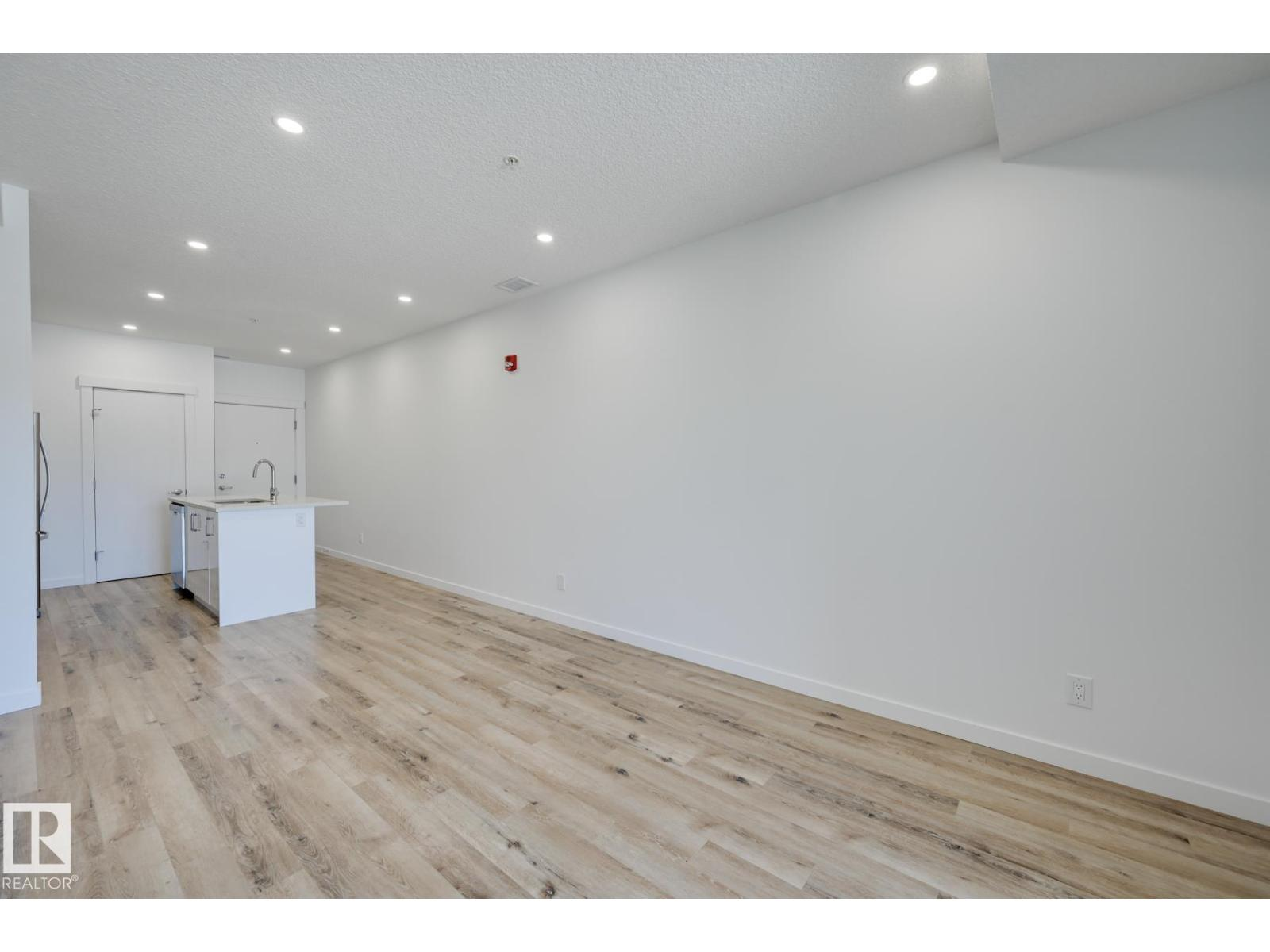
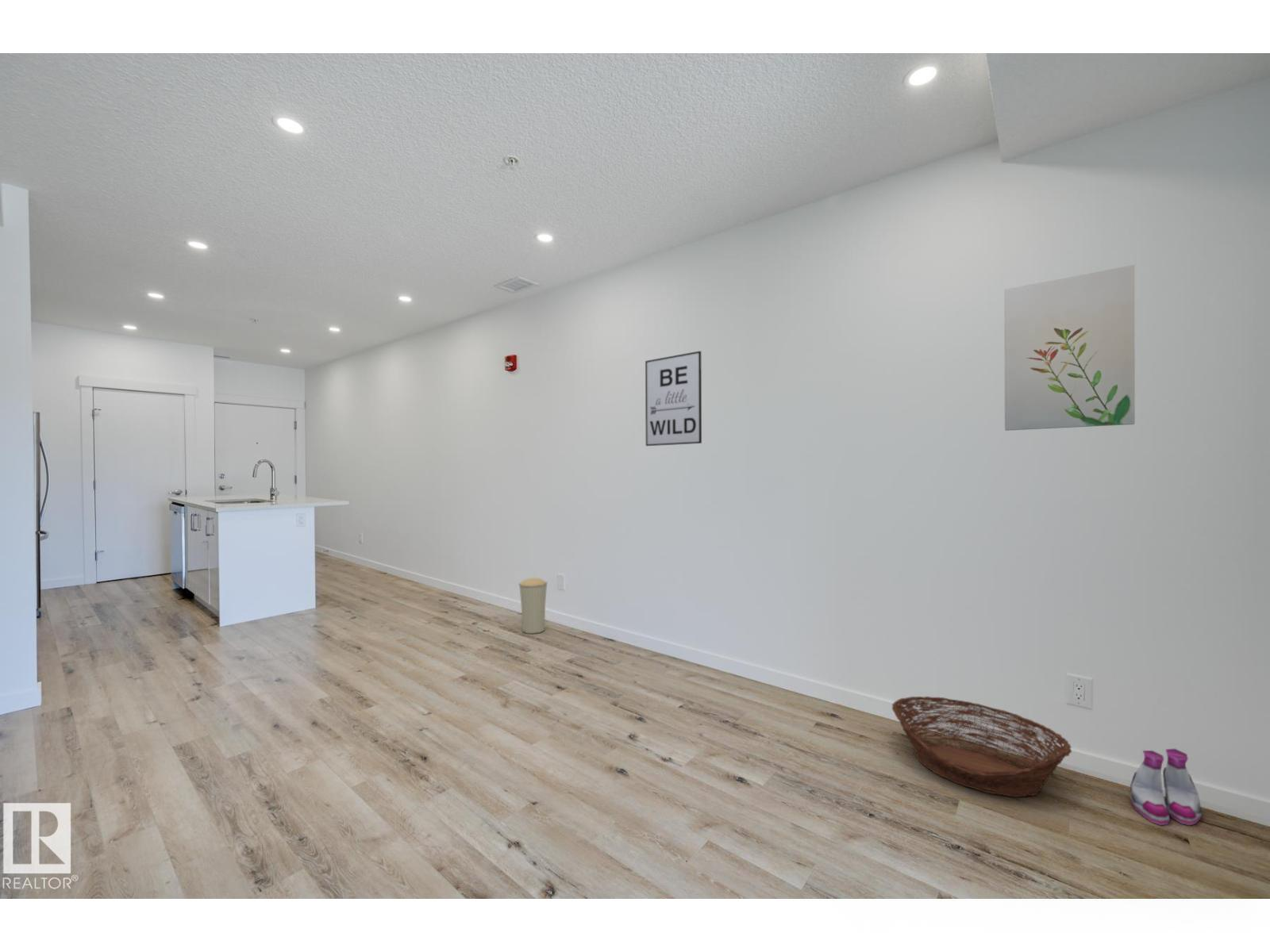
+ trash can (533, 604)
+ wall art (1065, 353)
+ boots (1165, 781)
+ wall art (672, 400)
+ basket (974, 746)
